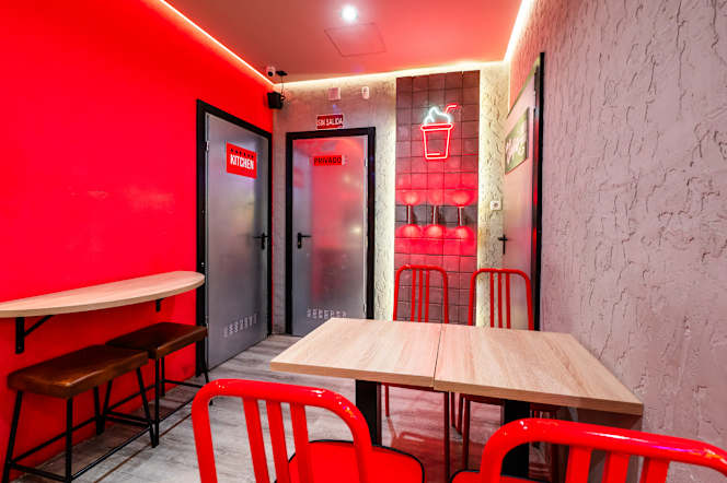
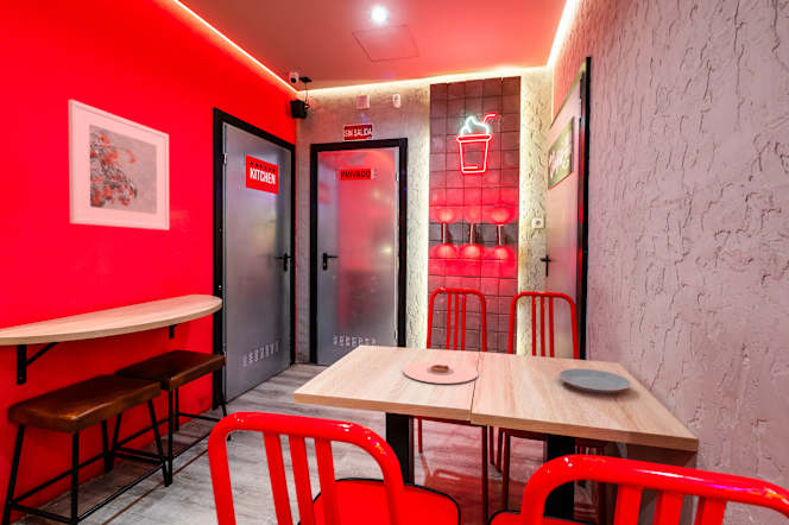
+ plate (593, 381)
+ plate (440, 368)
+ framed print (125, 172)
